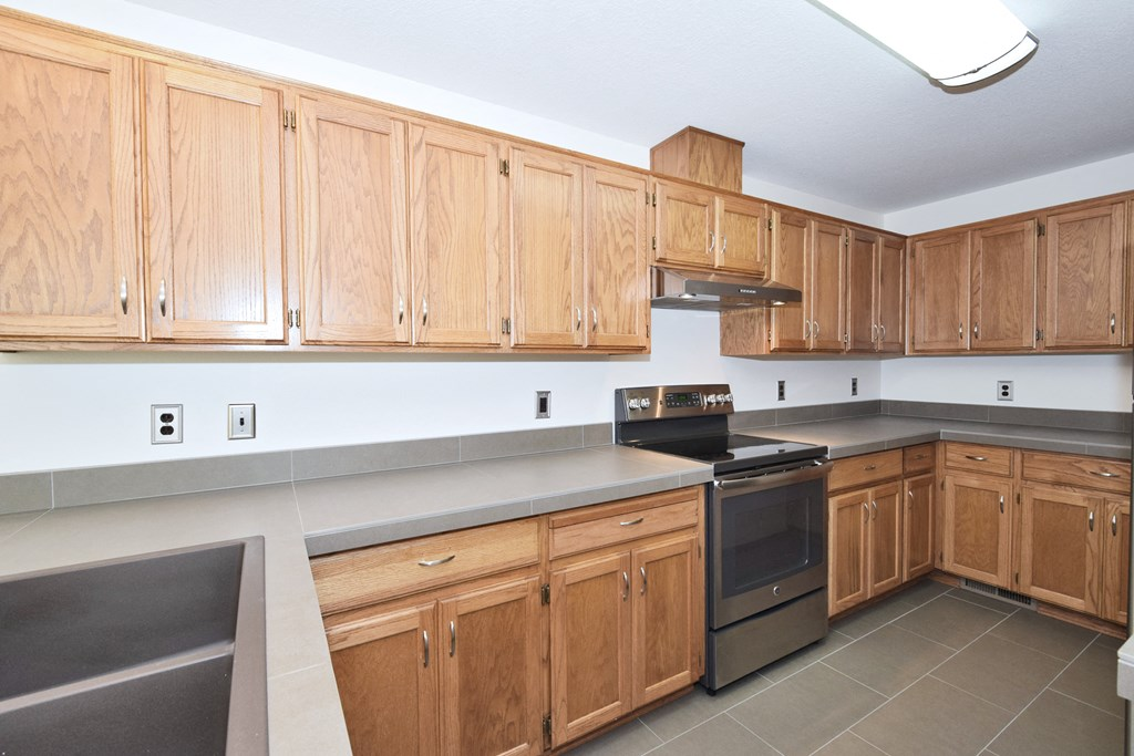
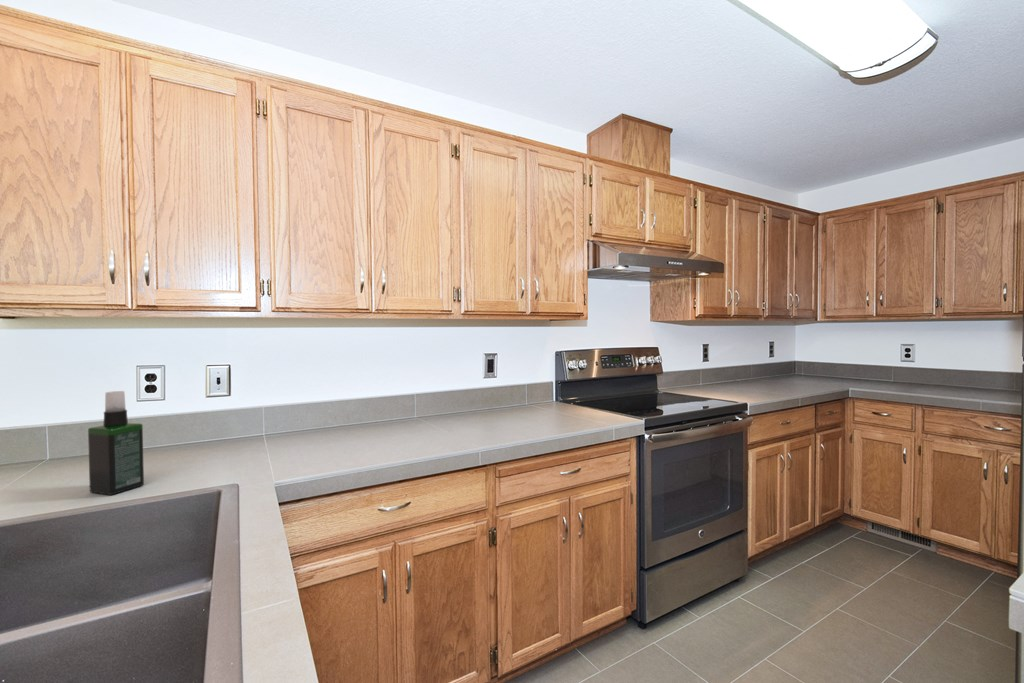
+ spray bottle (116, 440)
